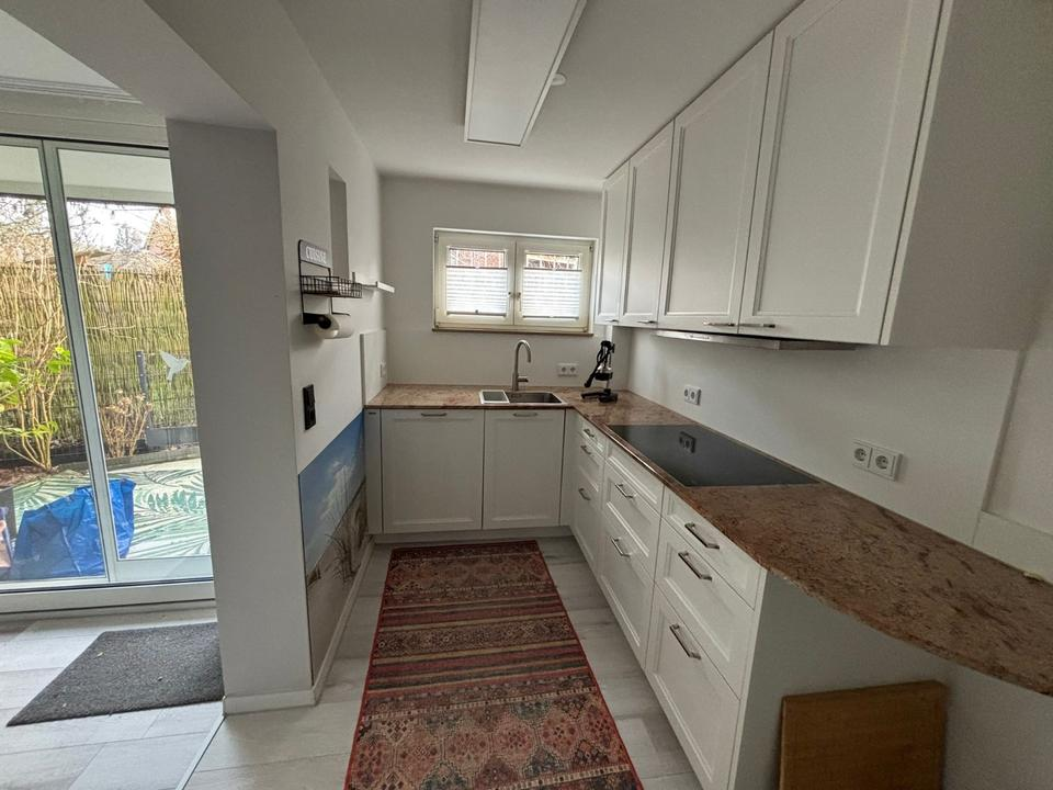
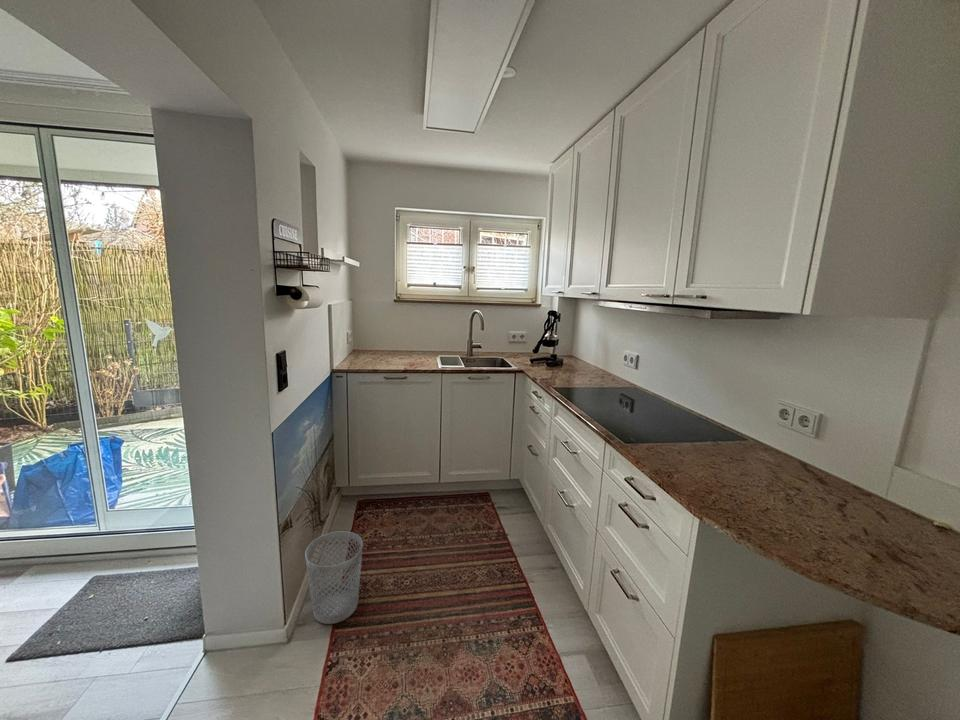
+ wastebasket (335, 577)
